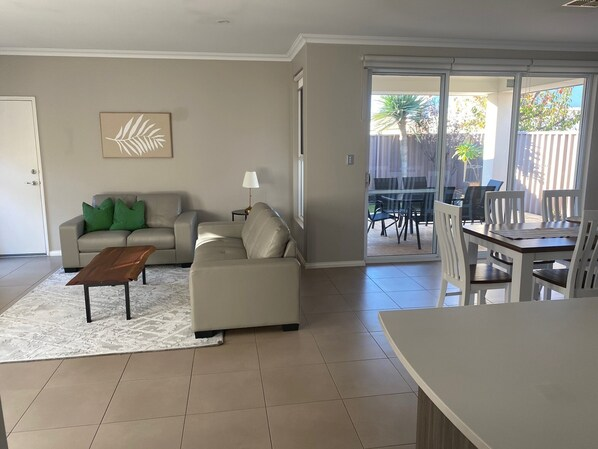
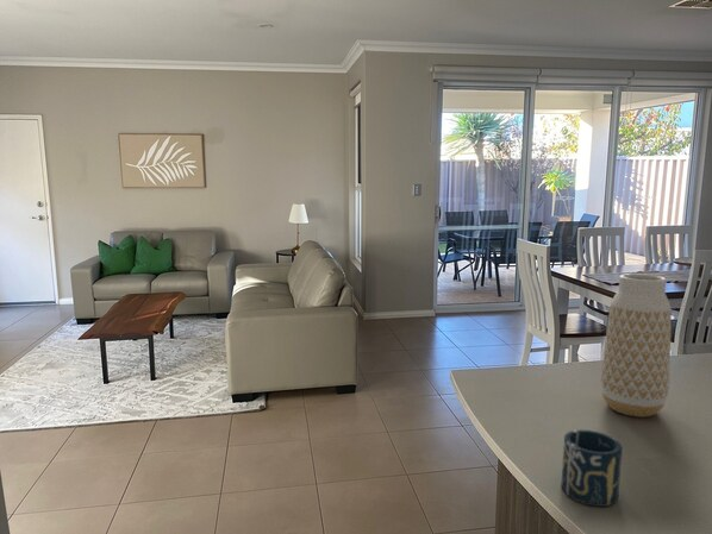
+ cup (591, 461)
+ vase (637, 344)
